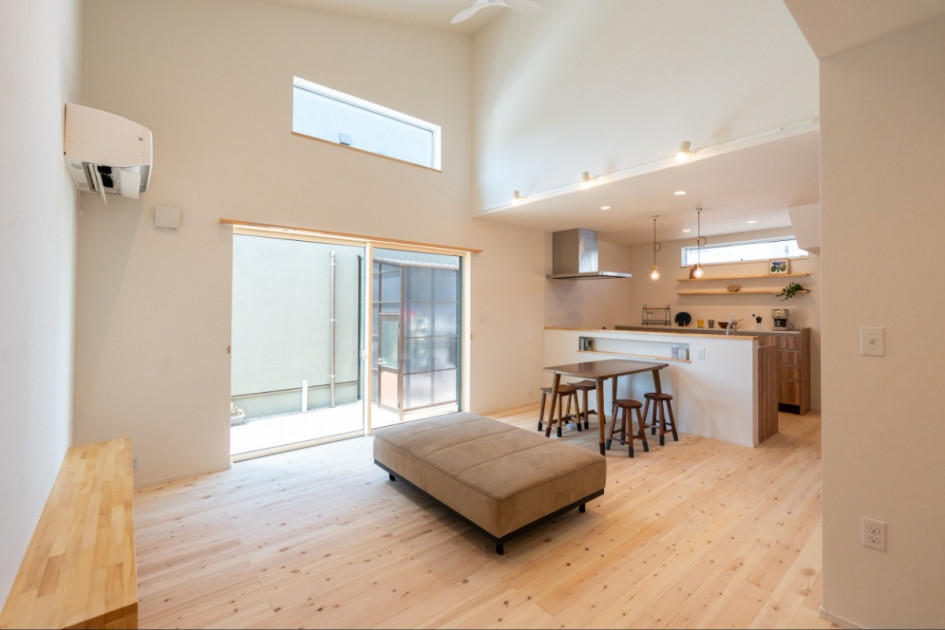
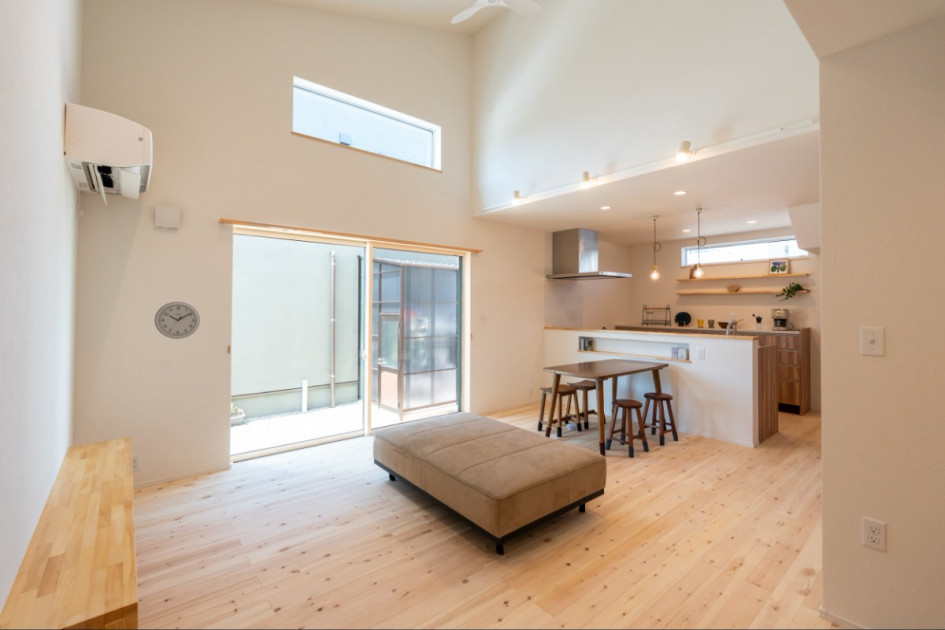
+ wall clock (177, 320)
